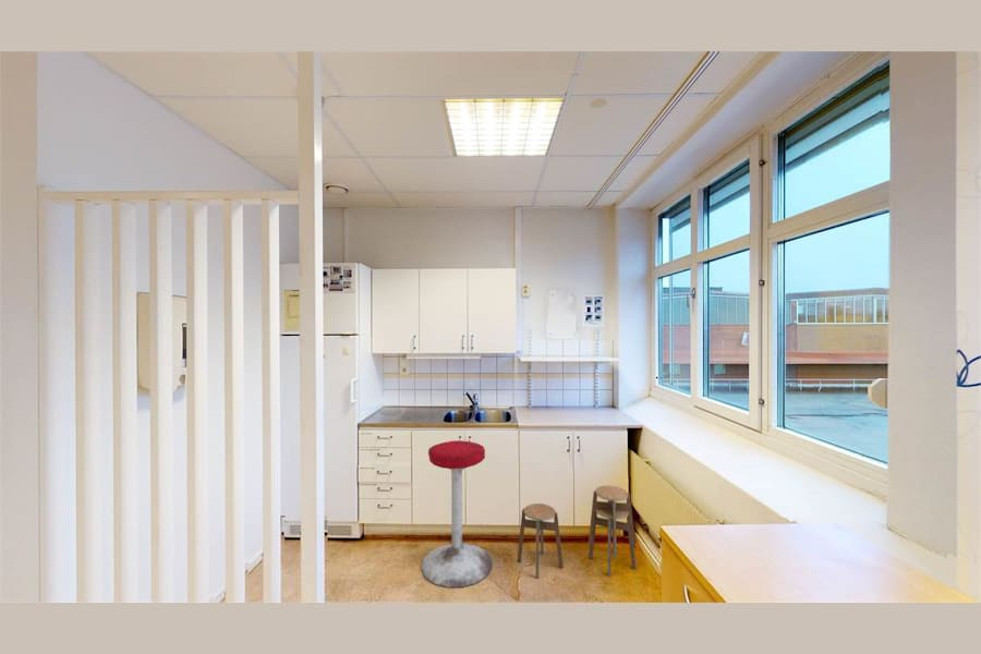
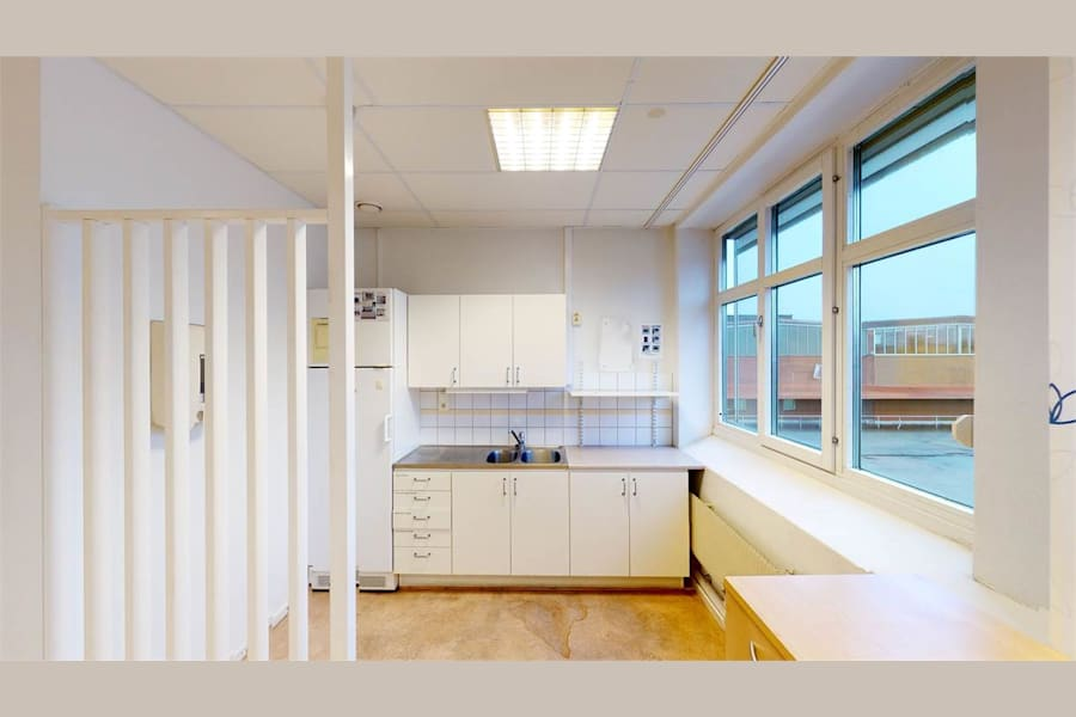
- stool (457, 506)
- stool (590, 528)
